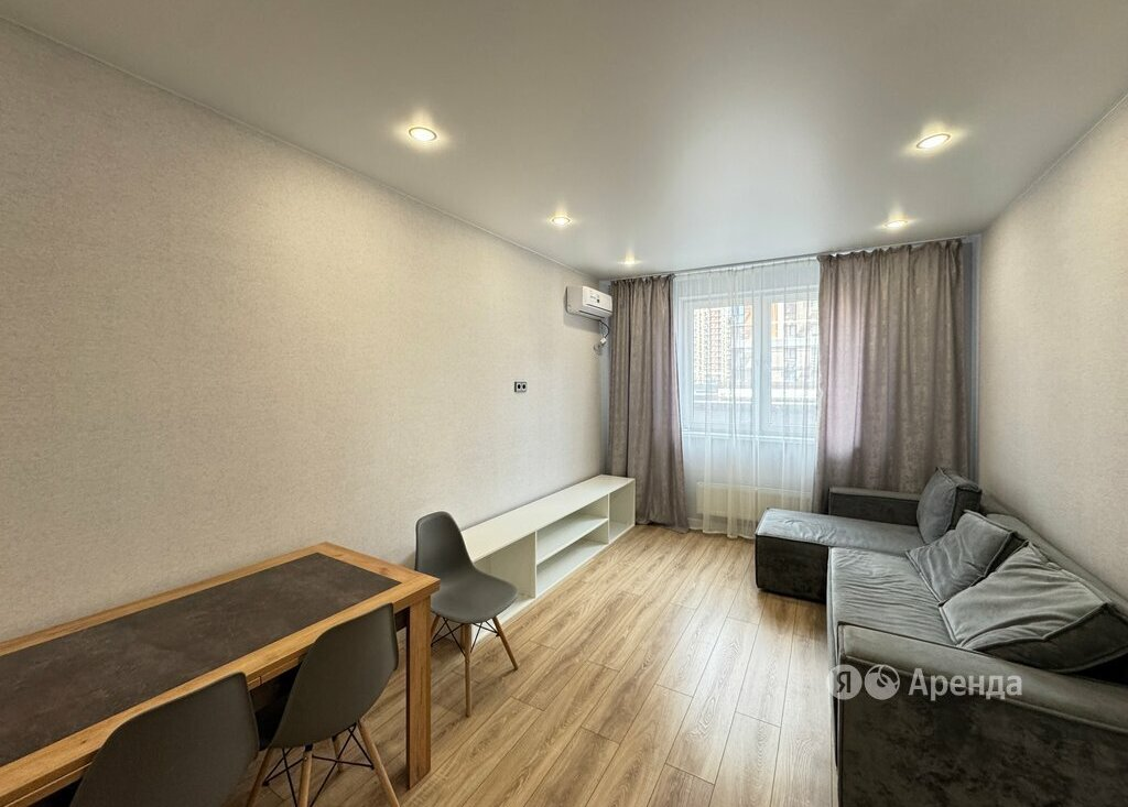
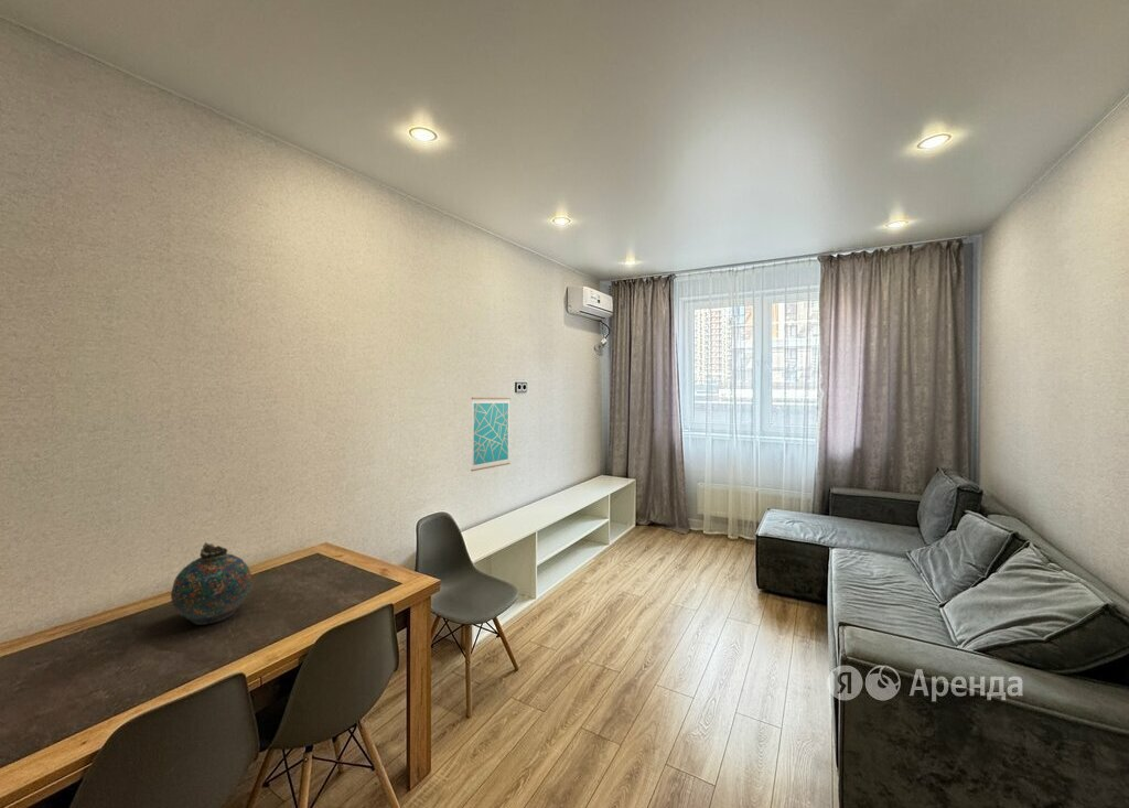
+ snuff bottle (213, 580)
+ wall art (491, 432)
